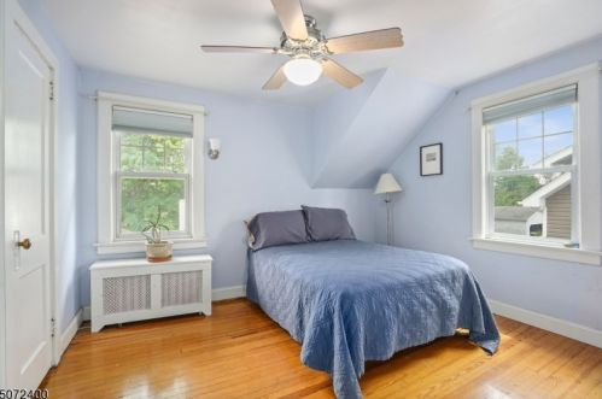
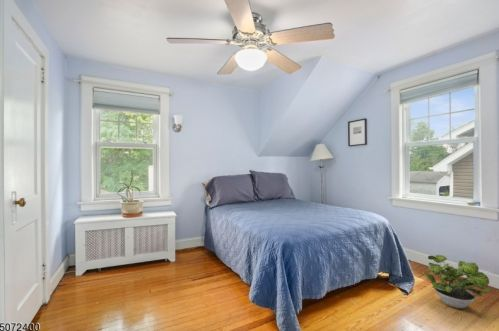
+ potted plant (455, 281)
